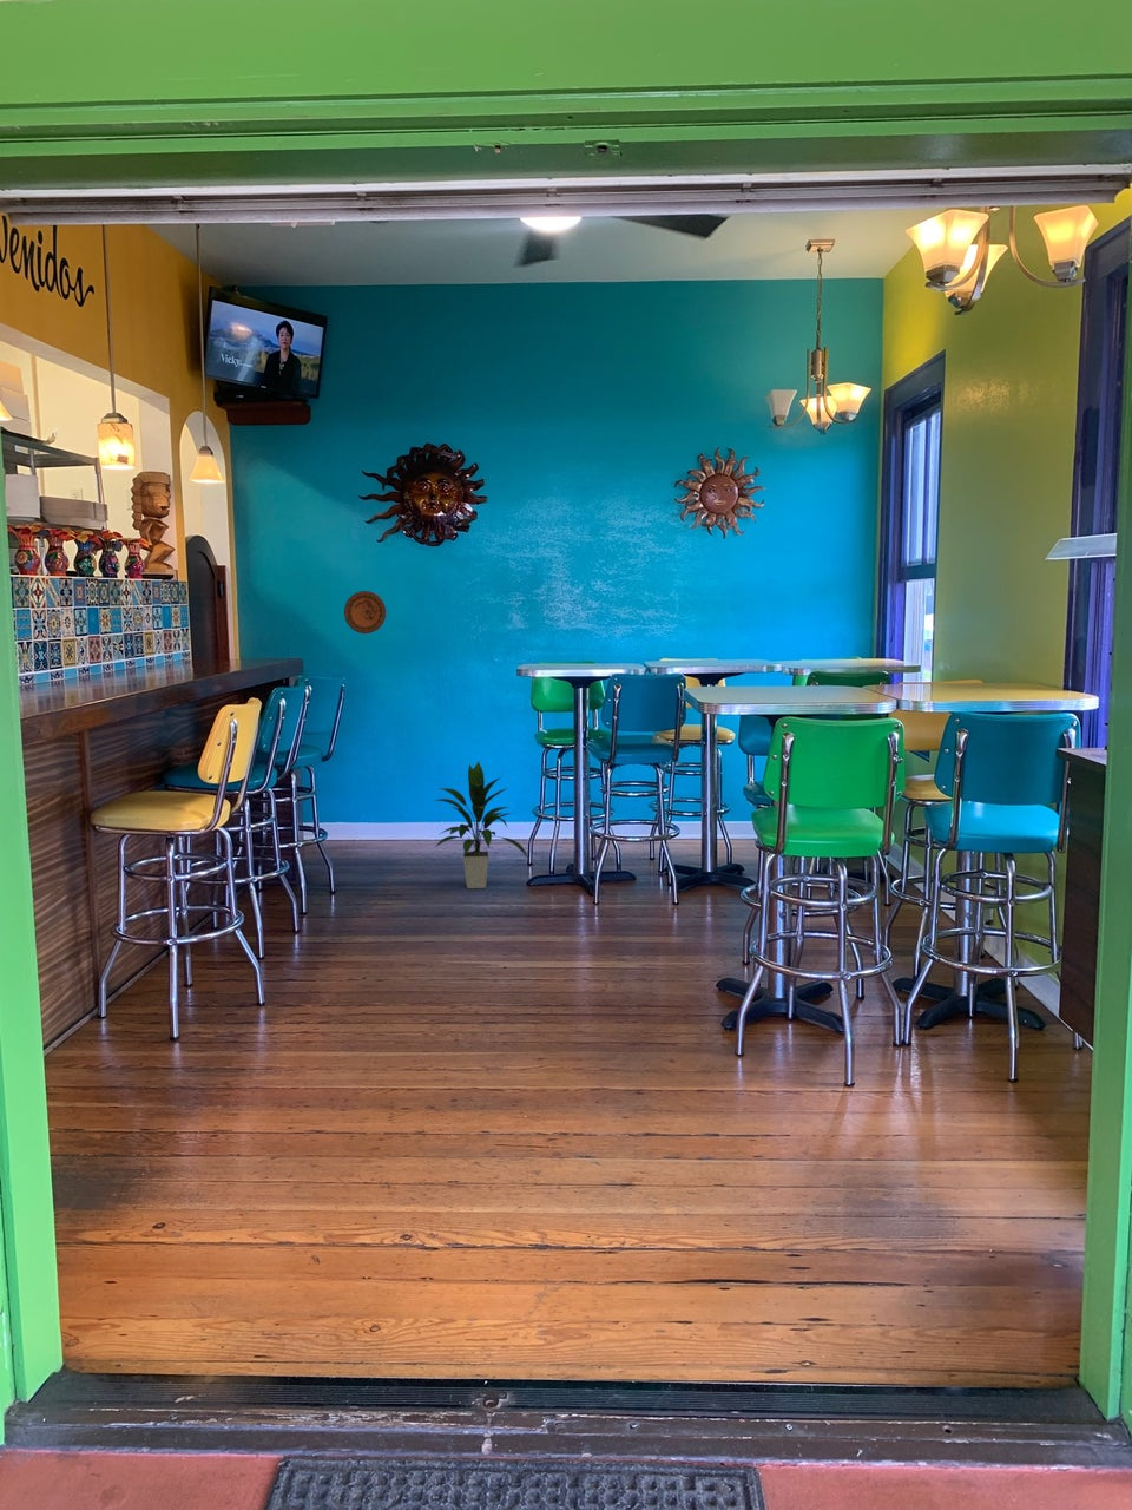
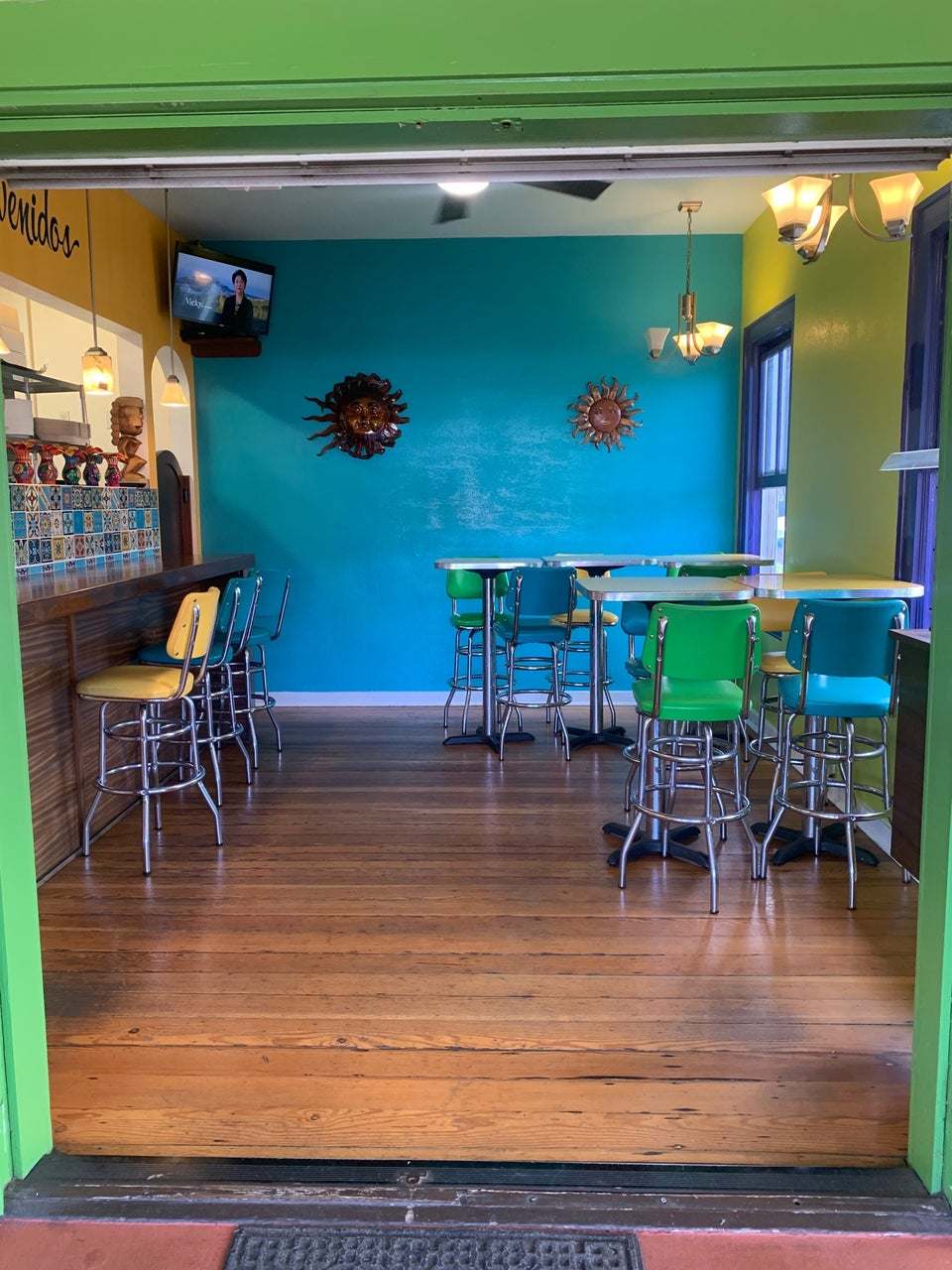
- decorative plate (364, 612)
- indoor plant (478, 826)
